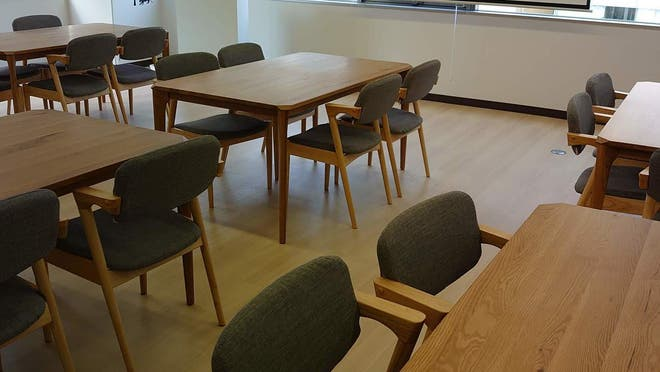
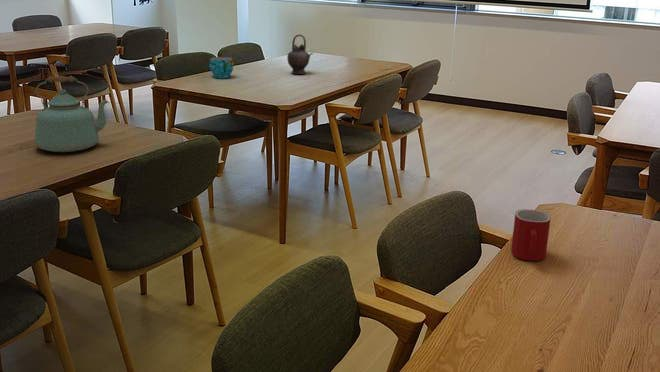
+ teapot (300, 54)
+ cup (220, 67)
+ kettle (71, 111)
+ mug (530, 237)
